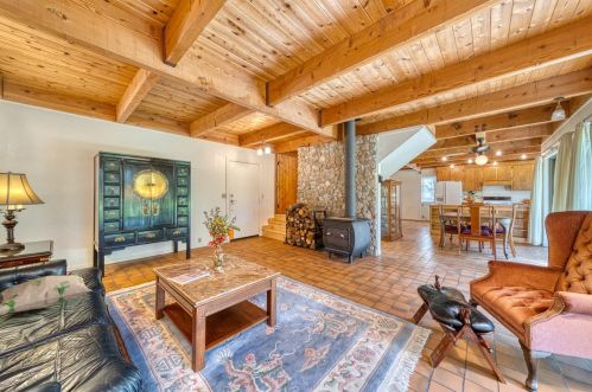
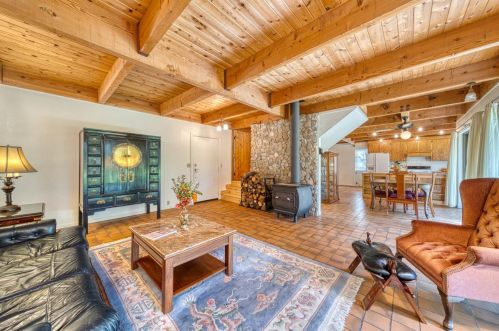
- decorative pillow (47, 290)
